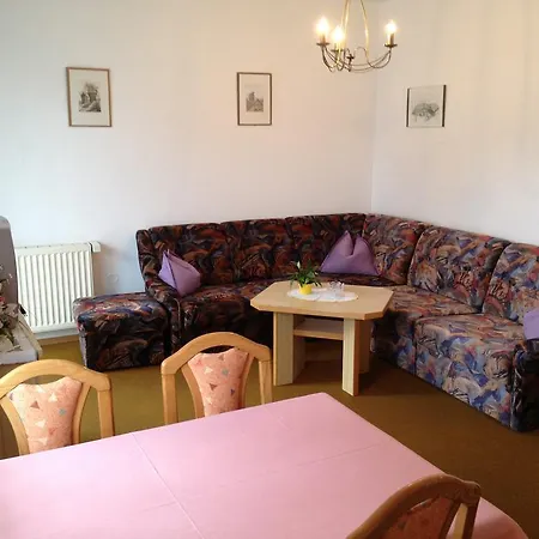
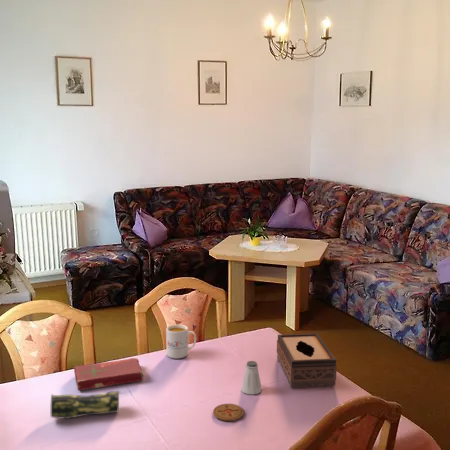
+ tissue box (304, 359)
+ mug (181, 341)
+ coaster (228, 412)
+ book (109, 373)
+ saltshaker (251, 376)
+ pencil case (86, 403)
